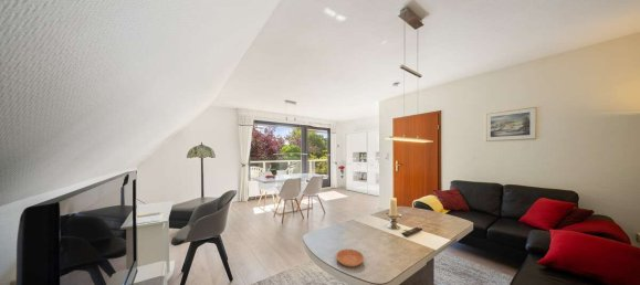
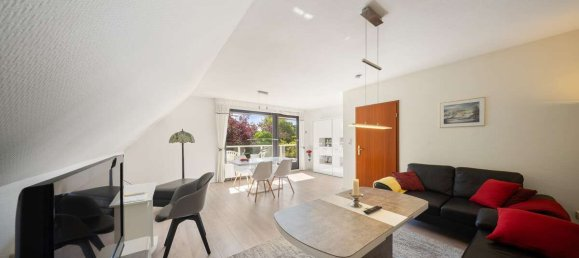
- saucer (349, 257)
